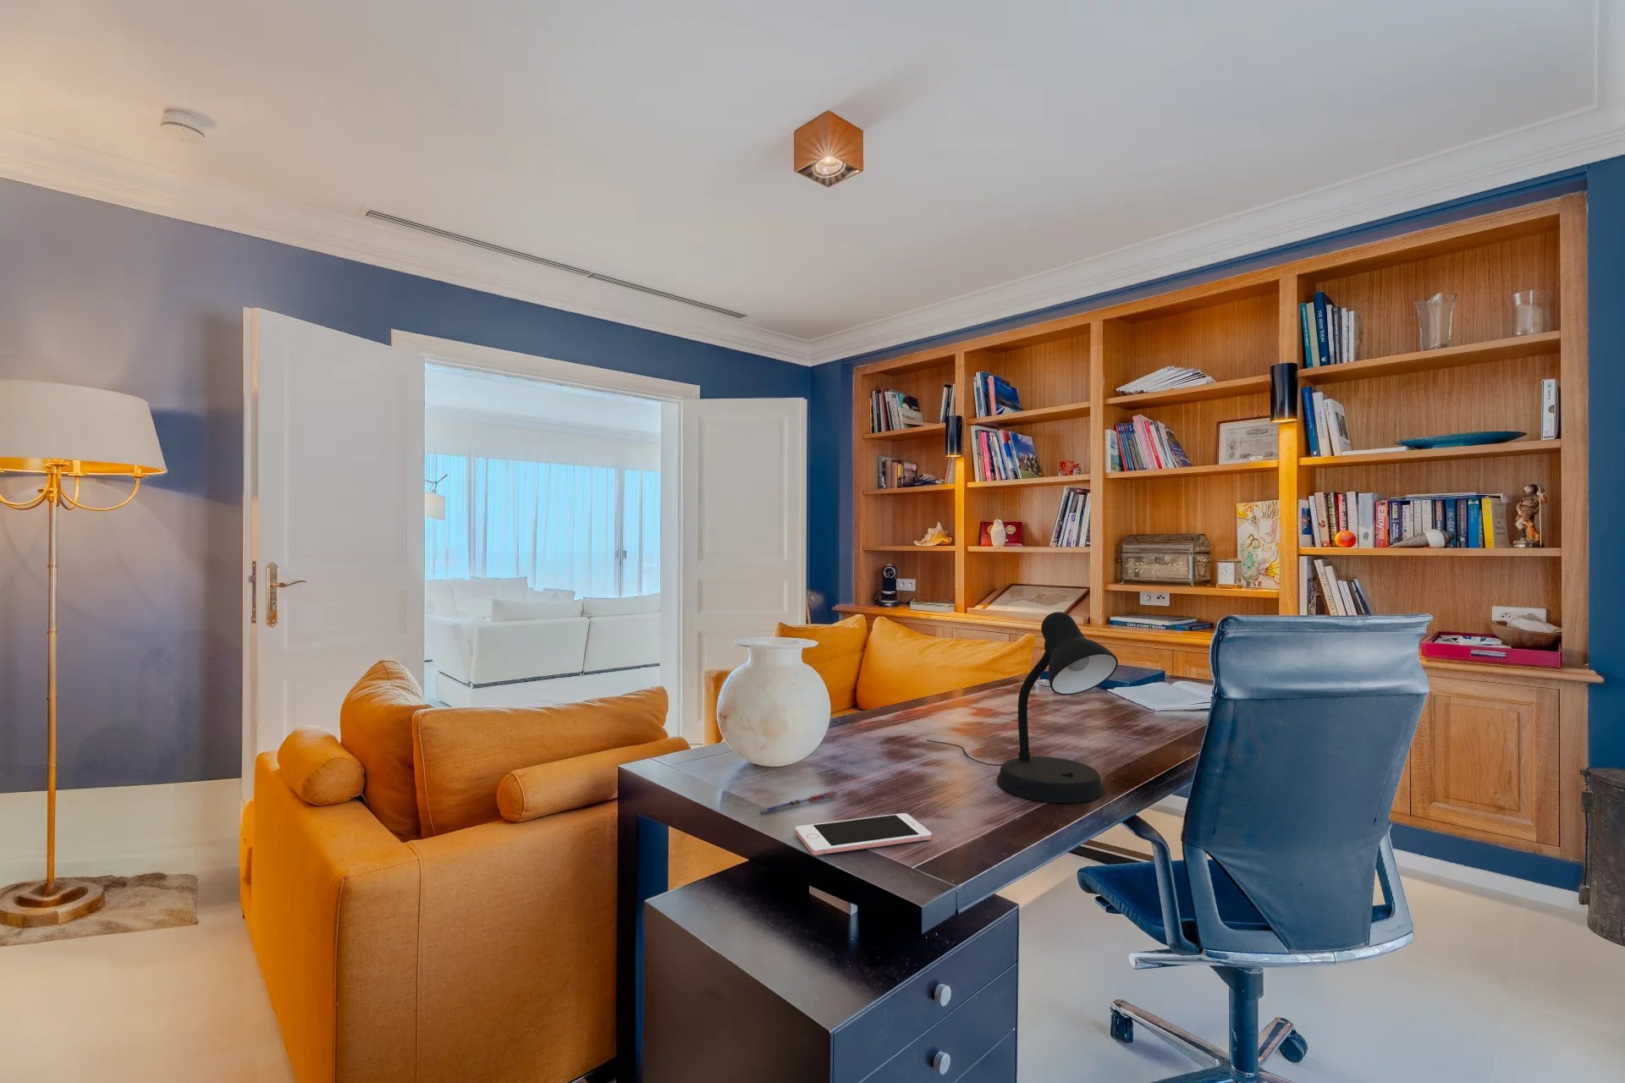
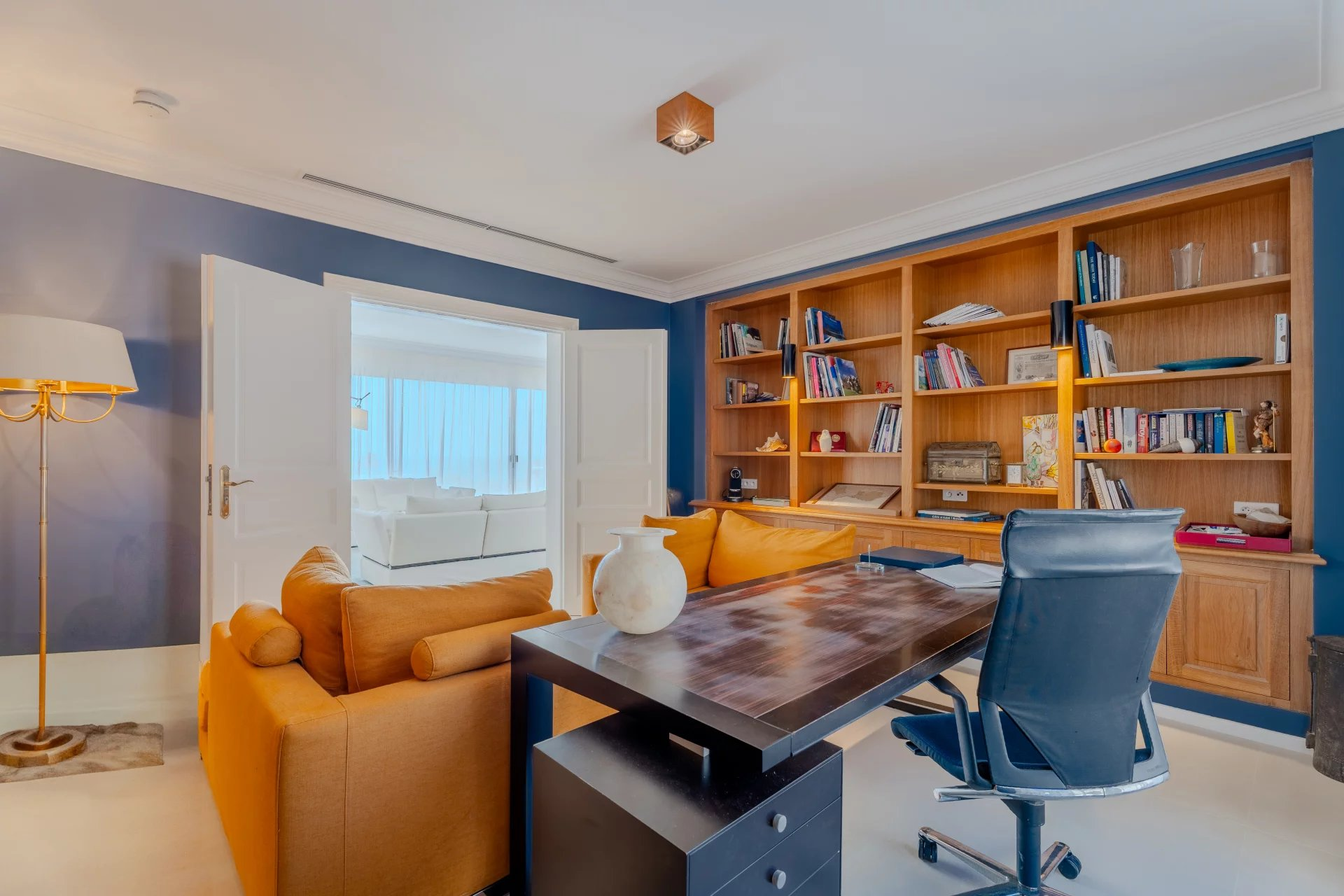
- cell phone (862, 833)
- pen (799, 800)
- desk lamp (1020, 690)
